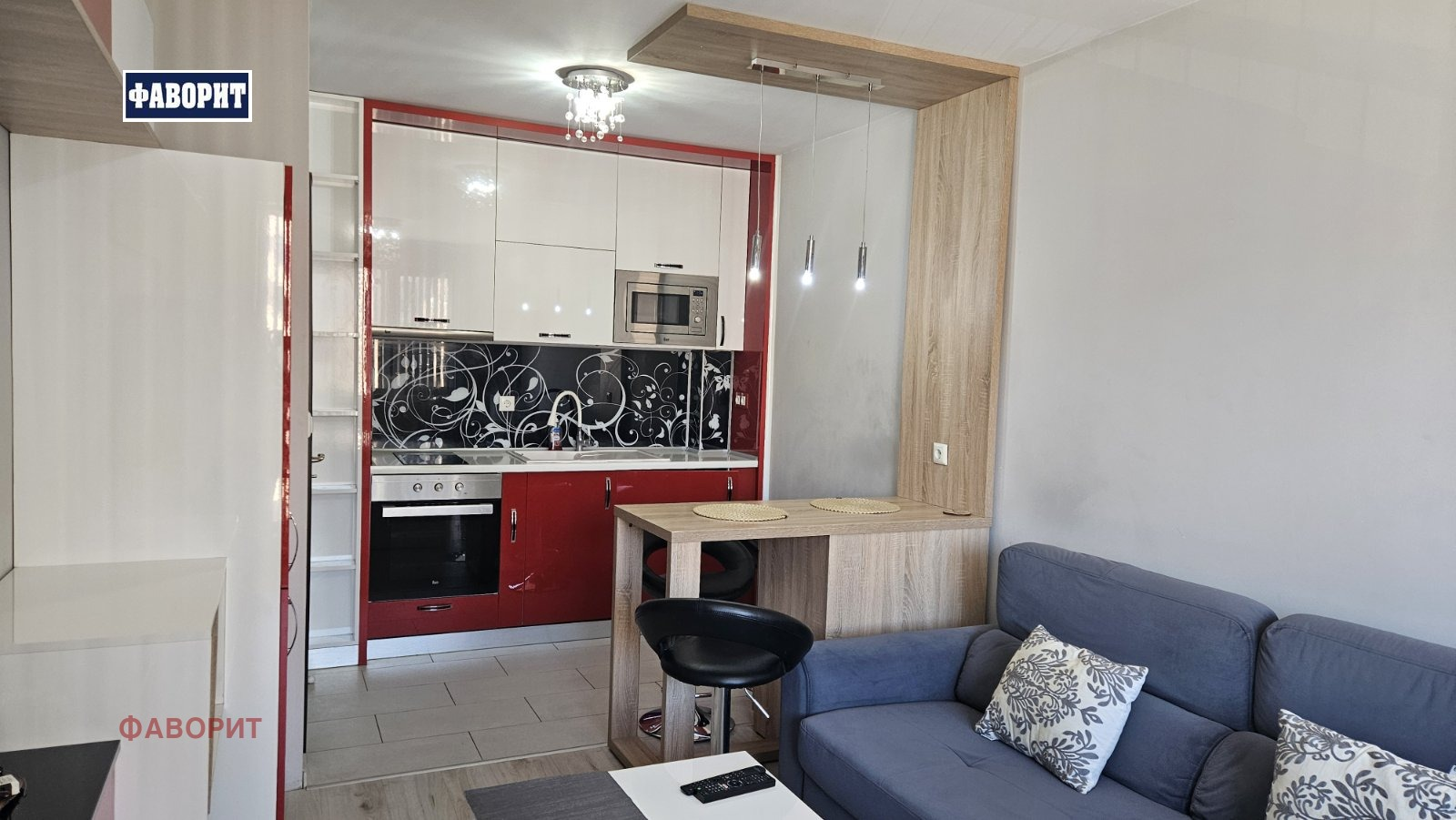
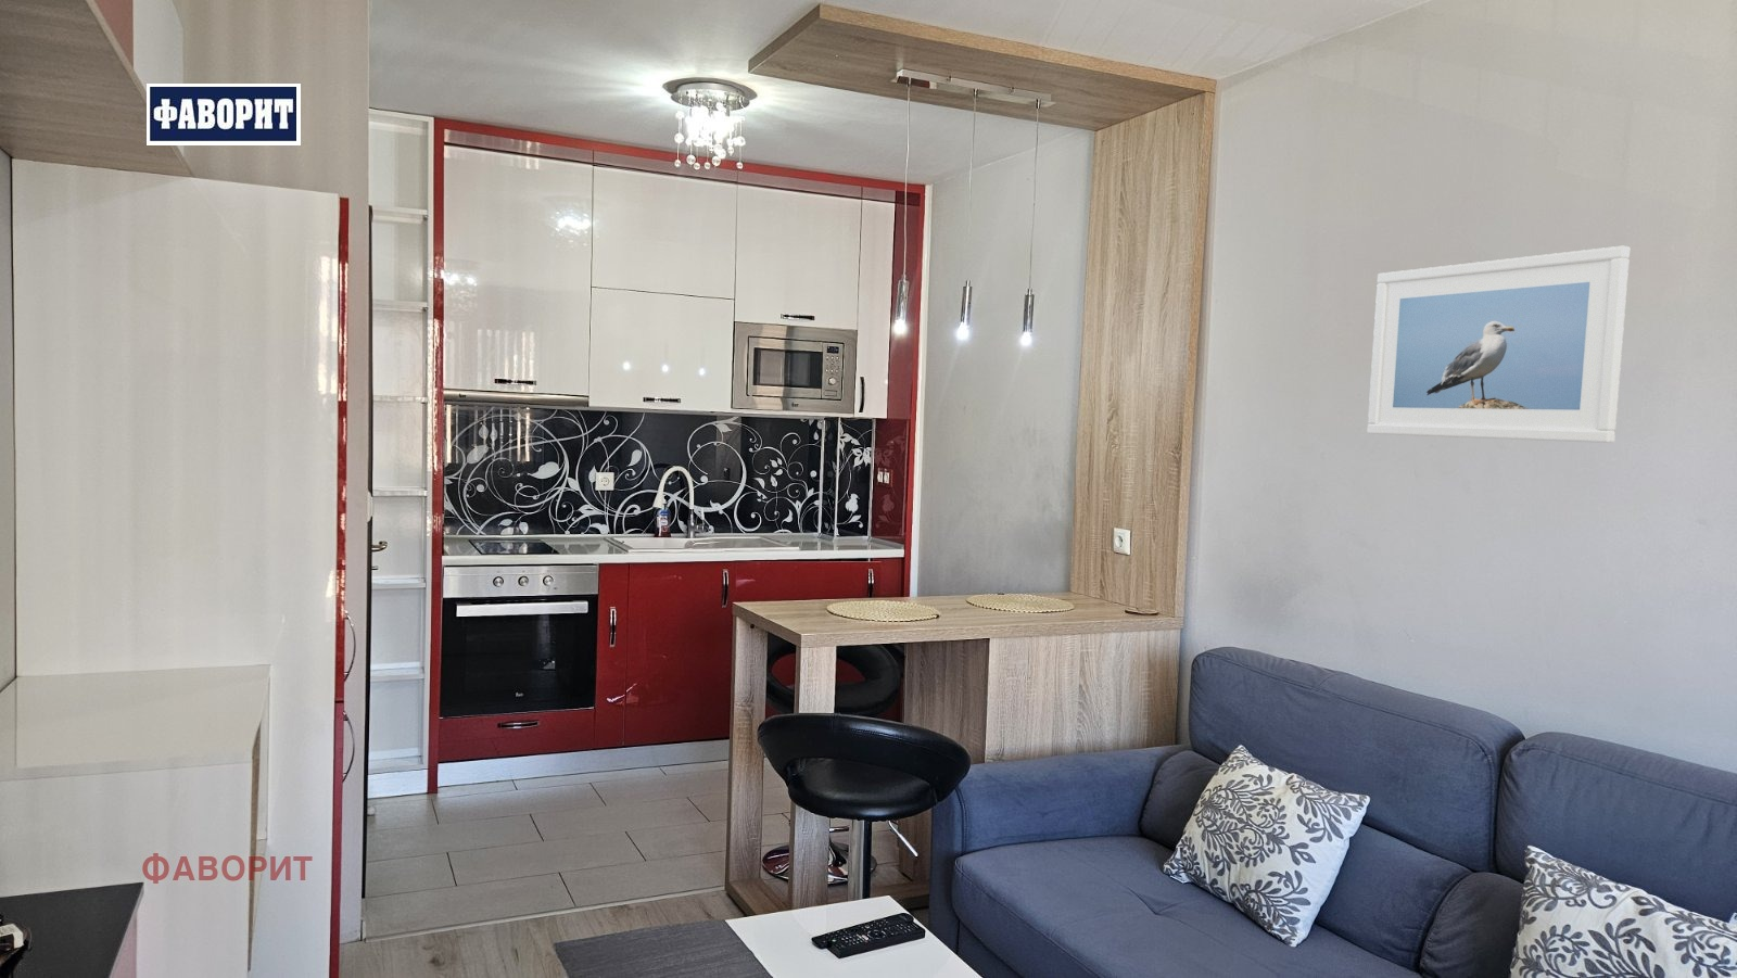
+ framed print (1484, 349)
